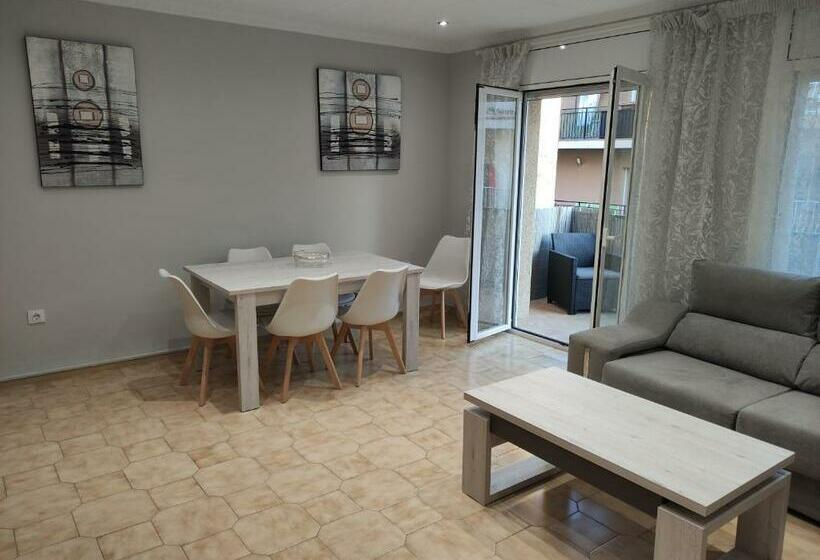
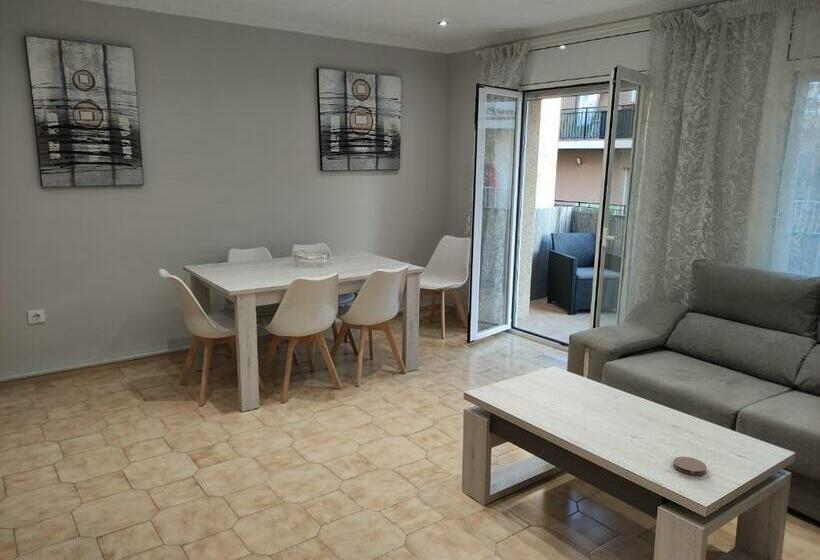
+ coaster (689, 465)
